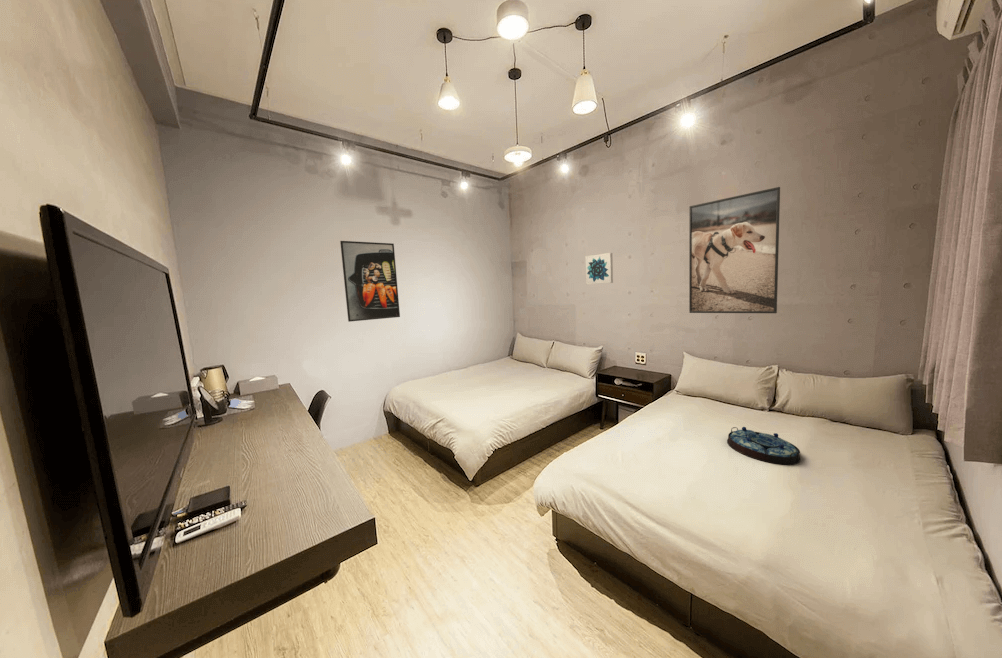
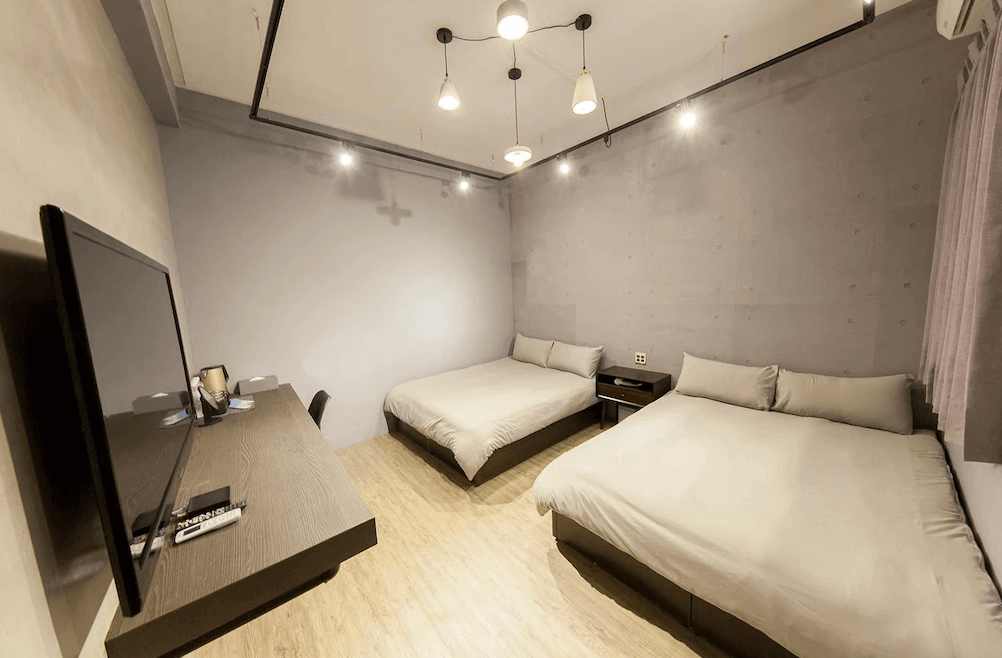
- wall art (598, 269)
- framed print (730, 256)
- serving tray (761, 442)
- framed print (371, 281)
